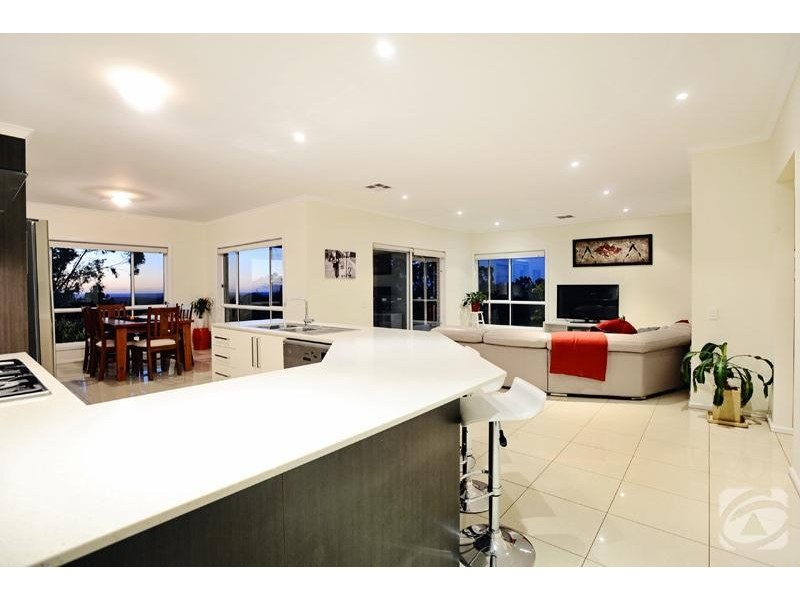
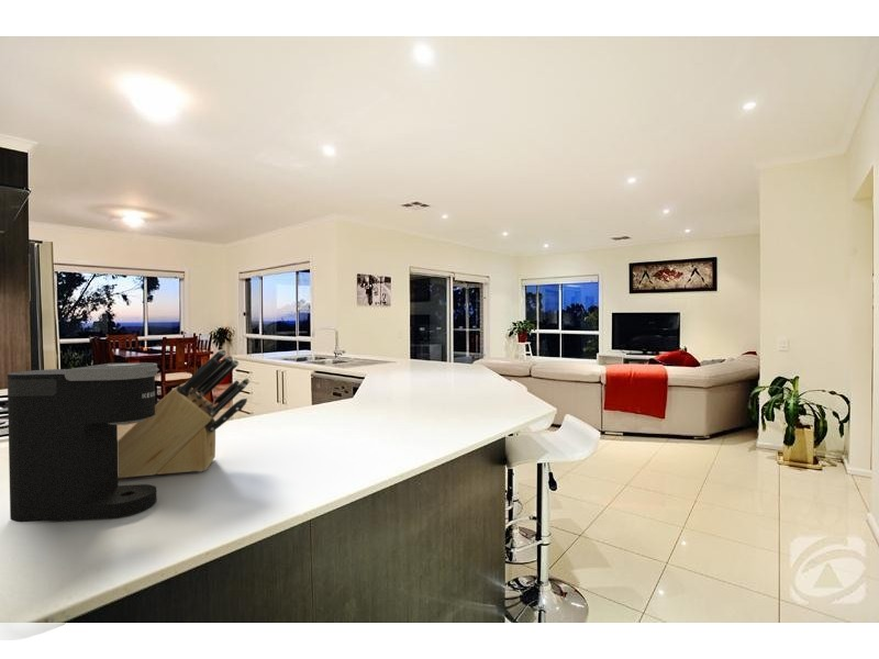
+ knife block (175, 410)
+ coffee maker (87, 437)
